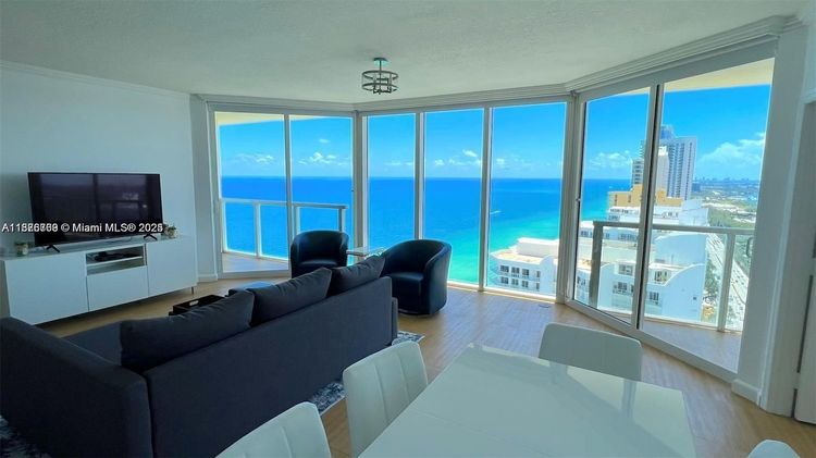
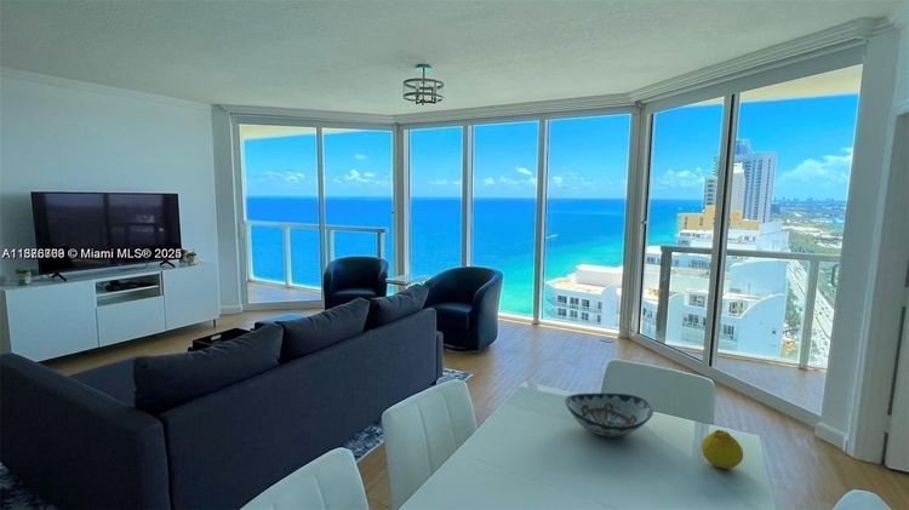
+ decorative bowl (607, 417)
+ fruit (721, 448)
